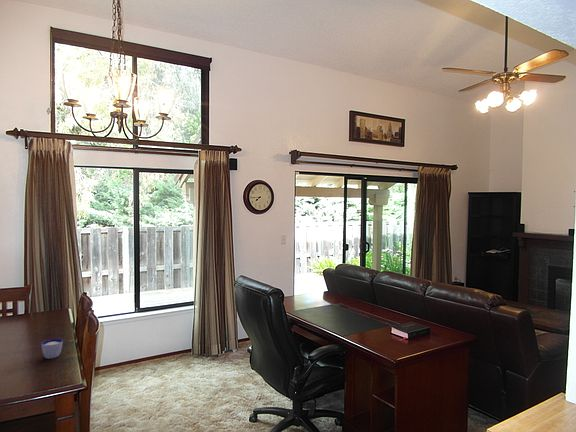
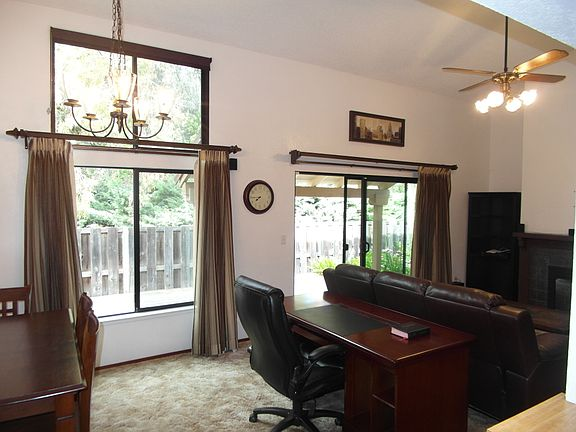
- cup (52, 348)
